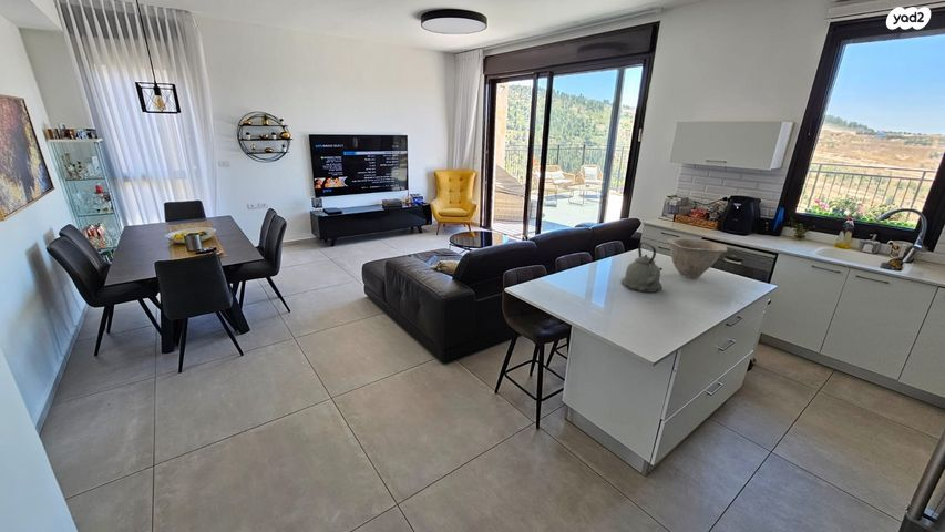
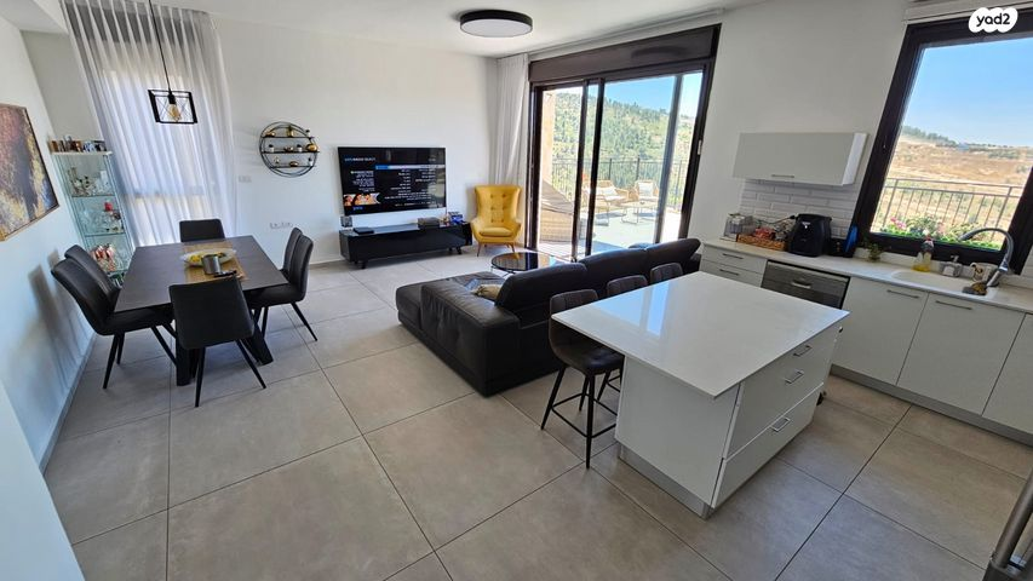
- kettle (646, 266)
- bowl (692, 259)
